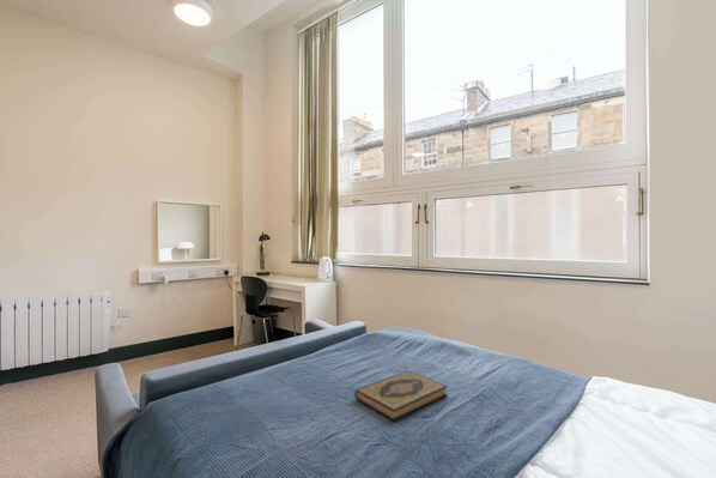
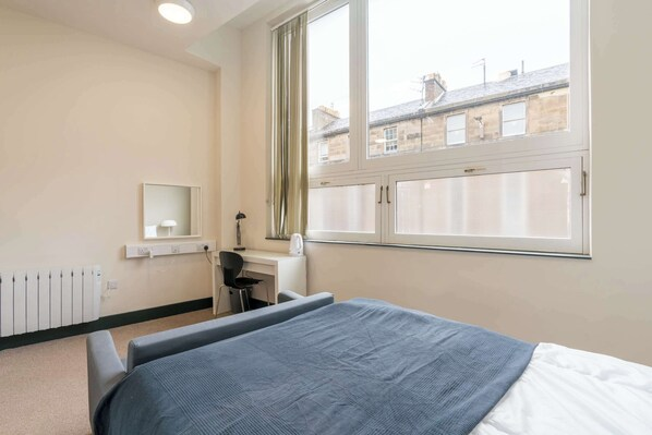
- hardback book (401, 392)
